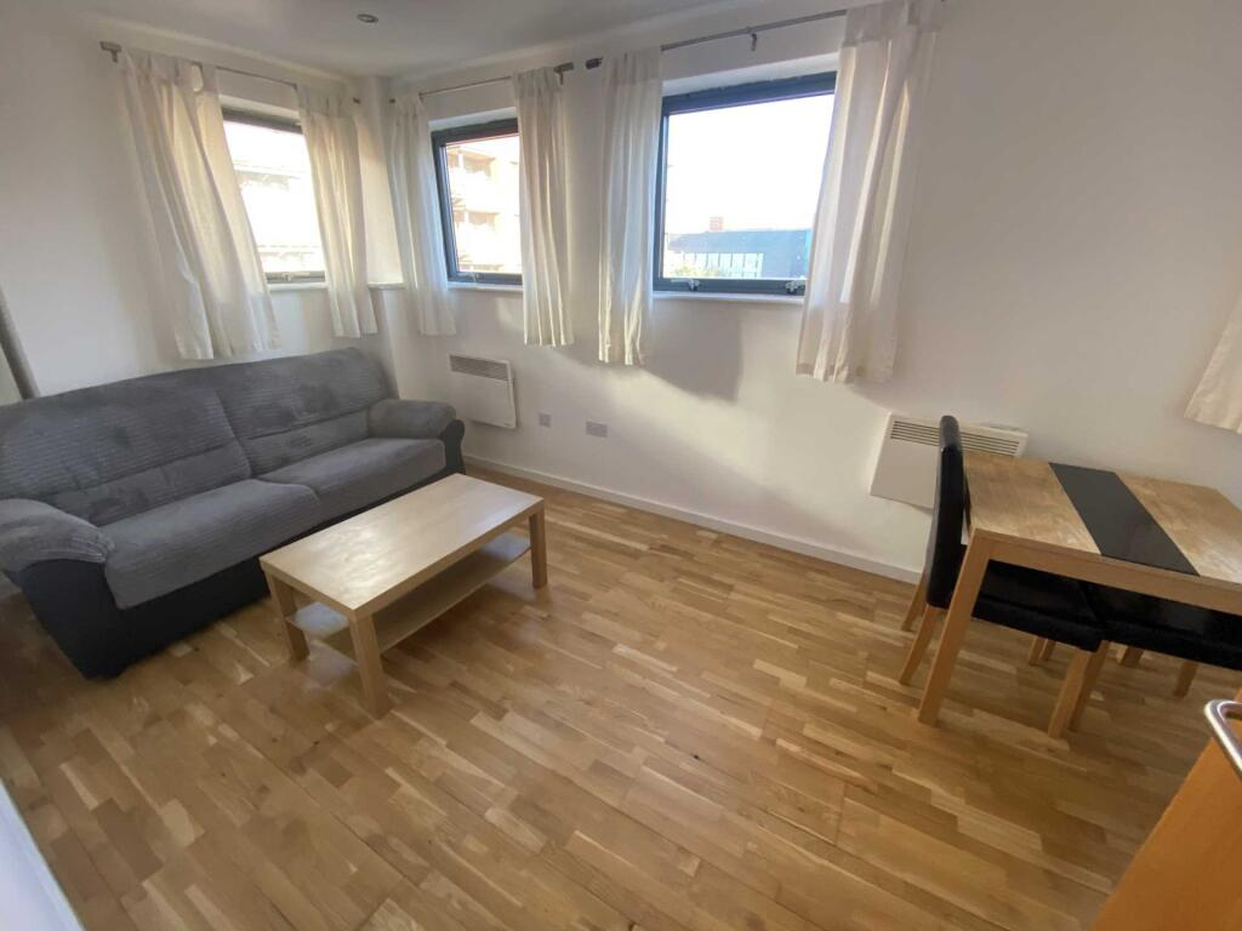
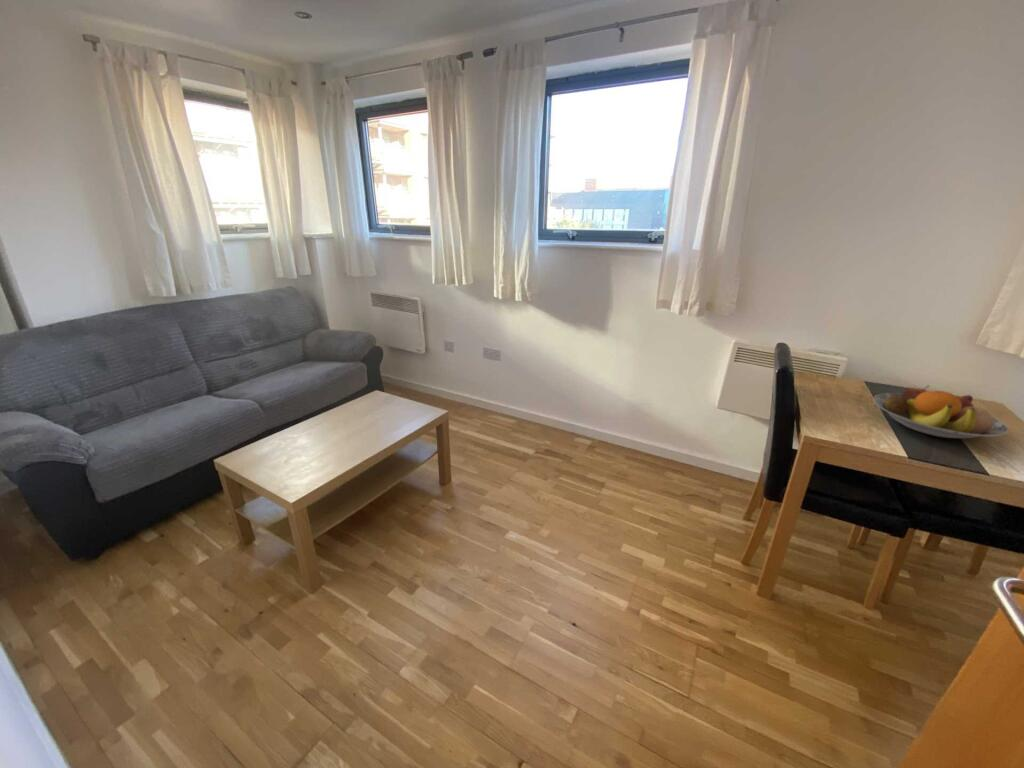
+ fruit bowl (937, 408)
